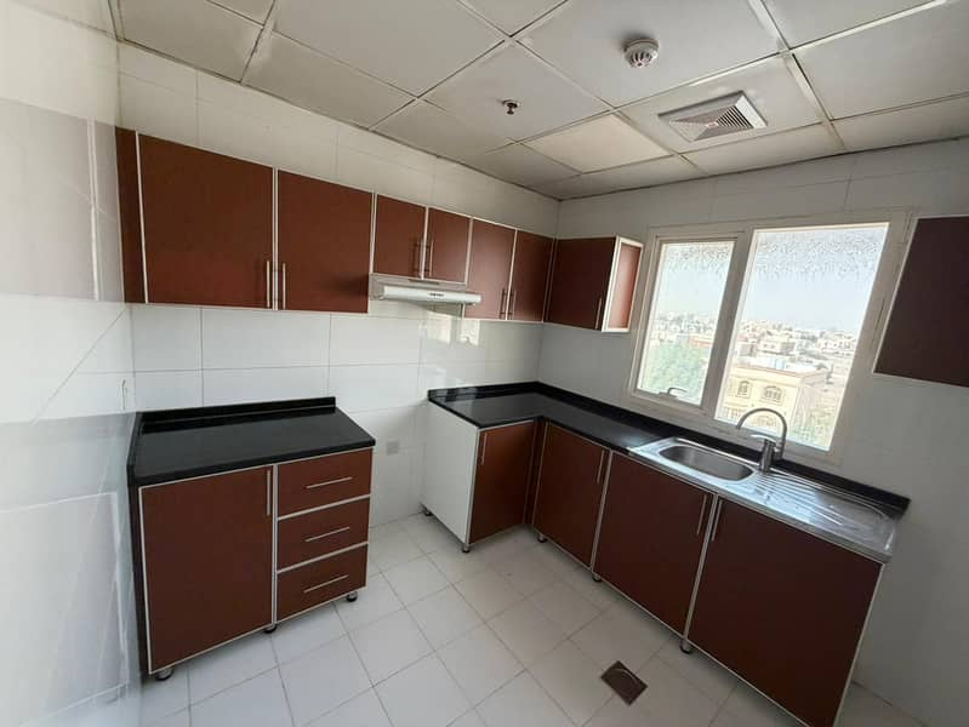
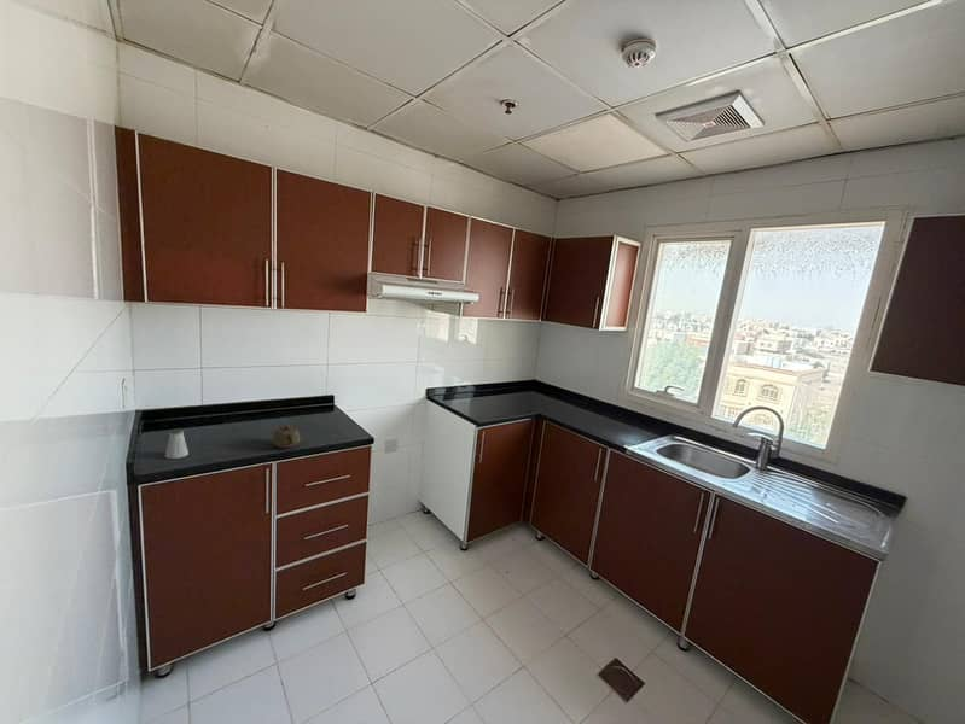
+ saltshaker (176, 442)
+ teapot (285, 434)
